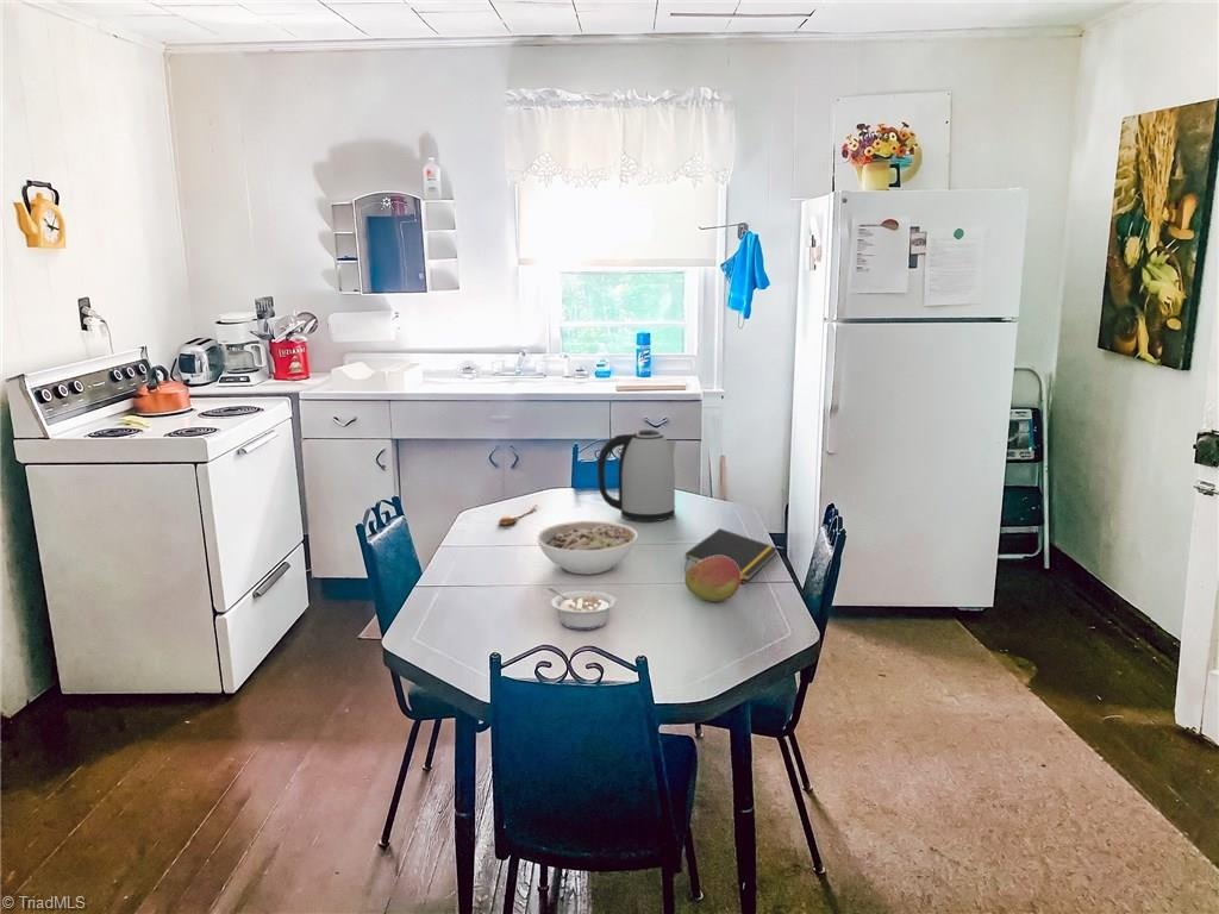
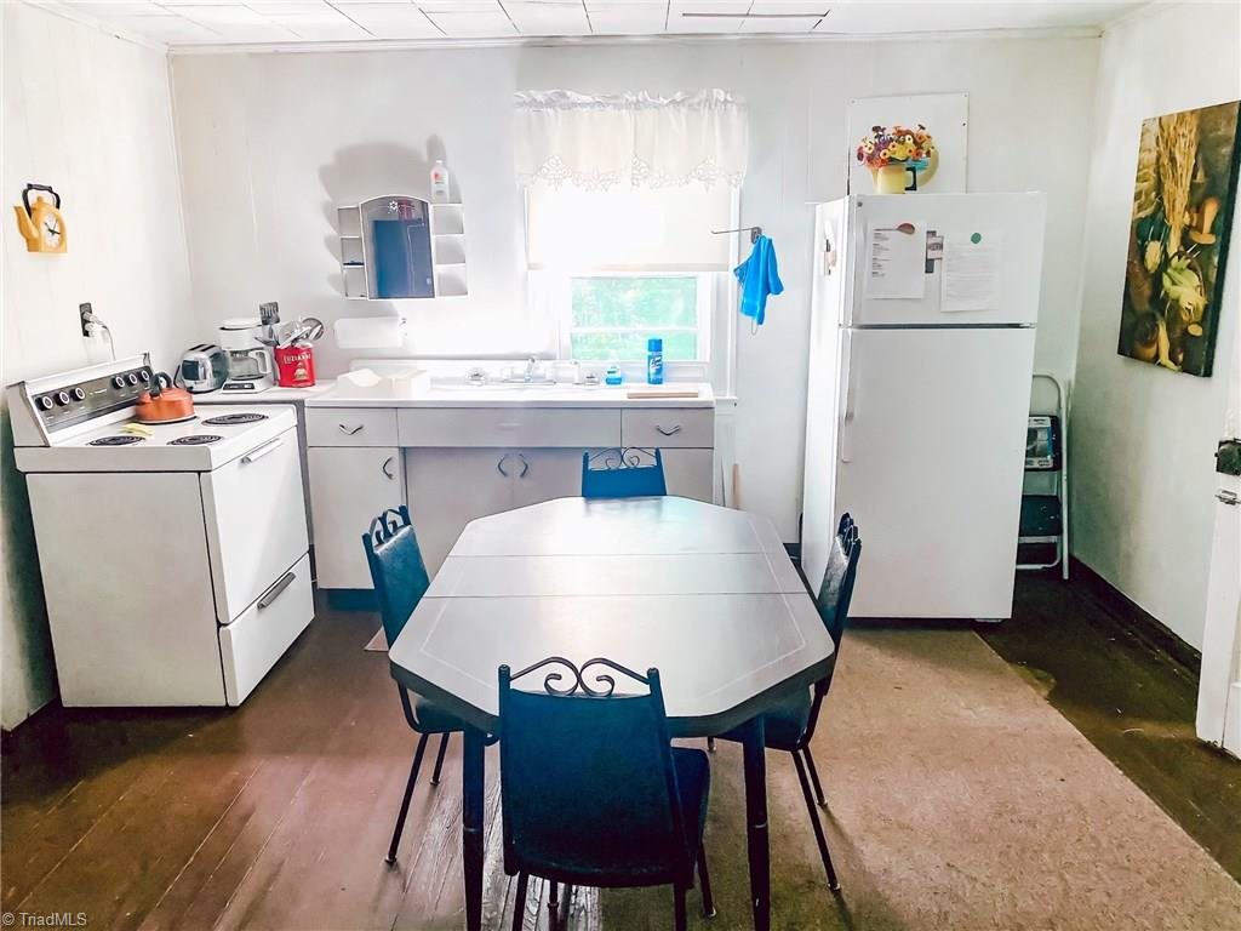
- notepad (732, 552)
- spoon (518, 515)
- legume (581, 609)
- kettle (637, 472)
- fruit (714, 578)
- bowl (587, 545)
